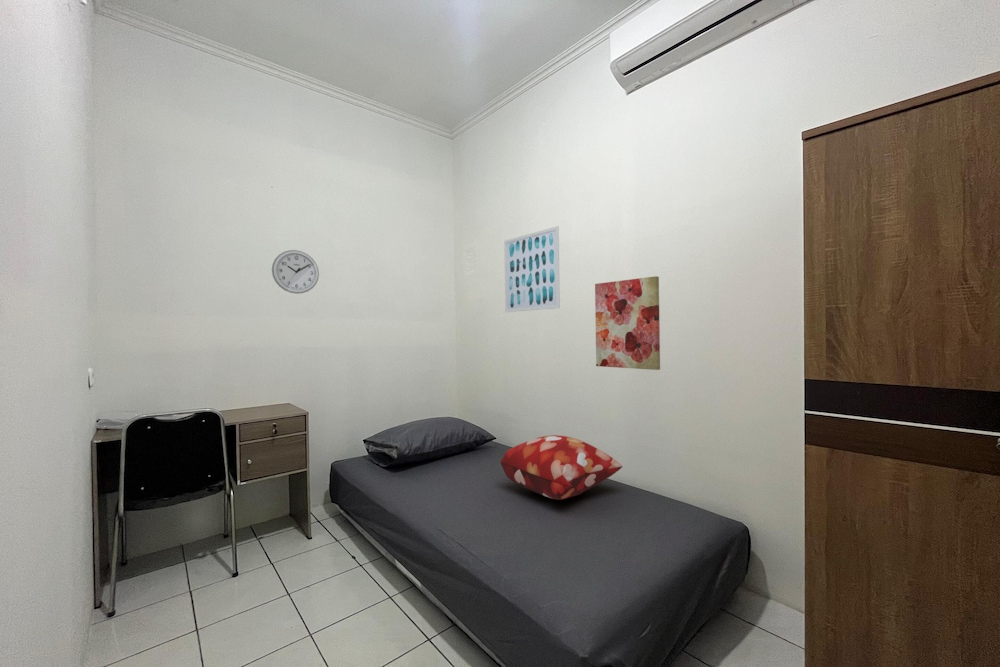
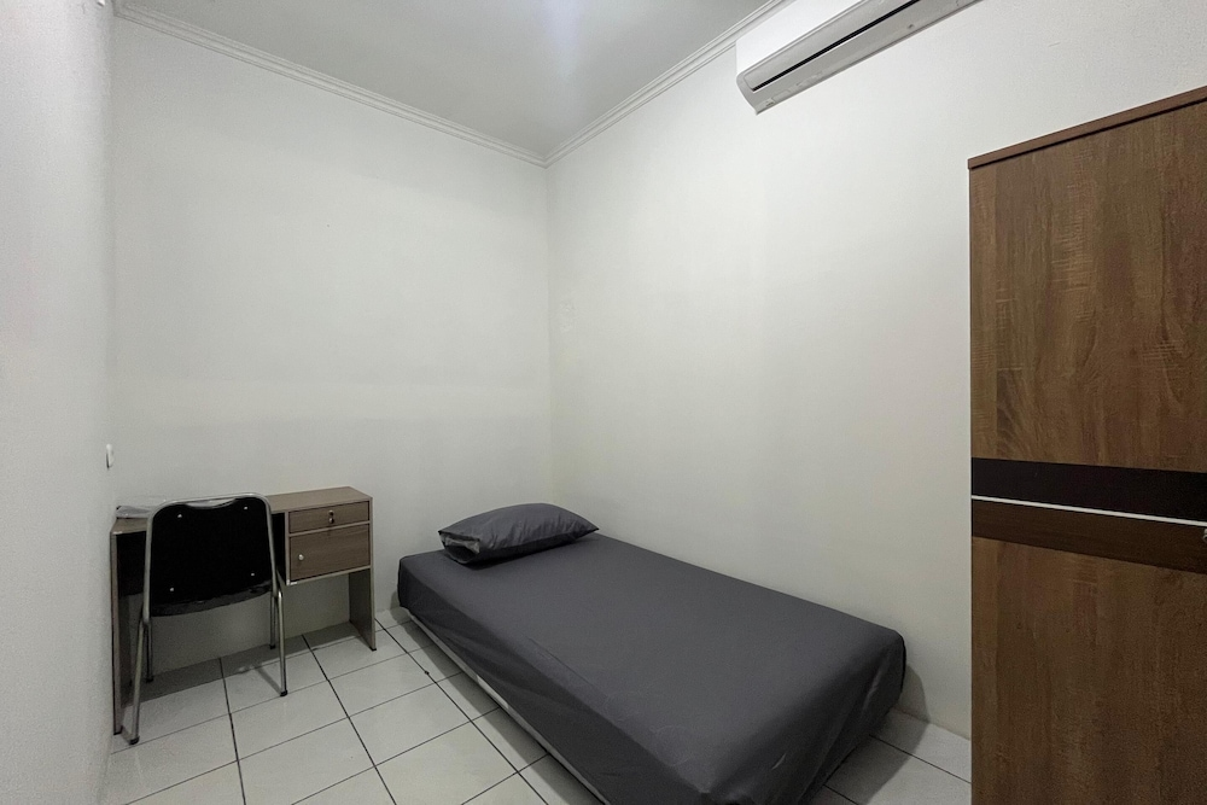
- wall clock (296, 271)
- decorative pillow (560, 464)
- wall art (625, 324)
- wall art (530, 272)
